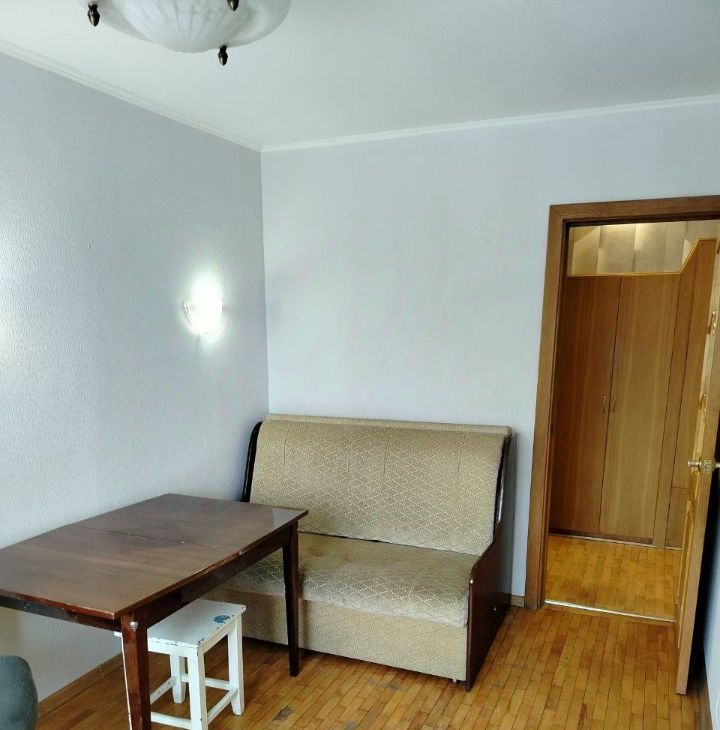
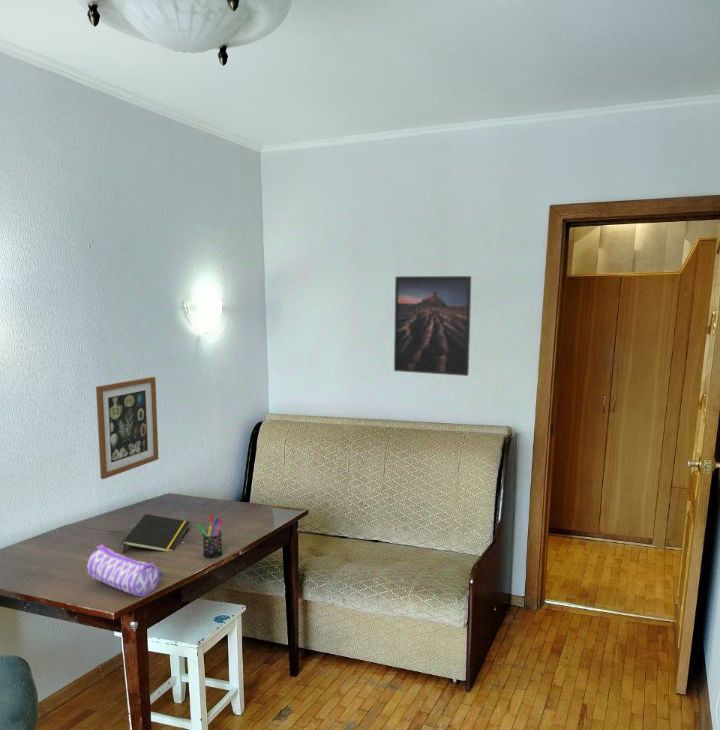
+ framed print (431, 325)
+ pencil case (122, 570)
+ pen holder (209, 535)
+ wall art (129, 425)
+ notepad (158, 532)
